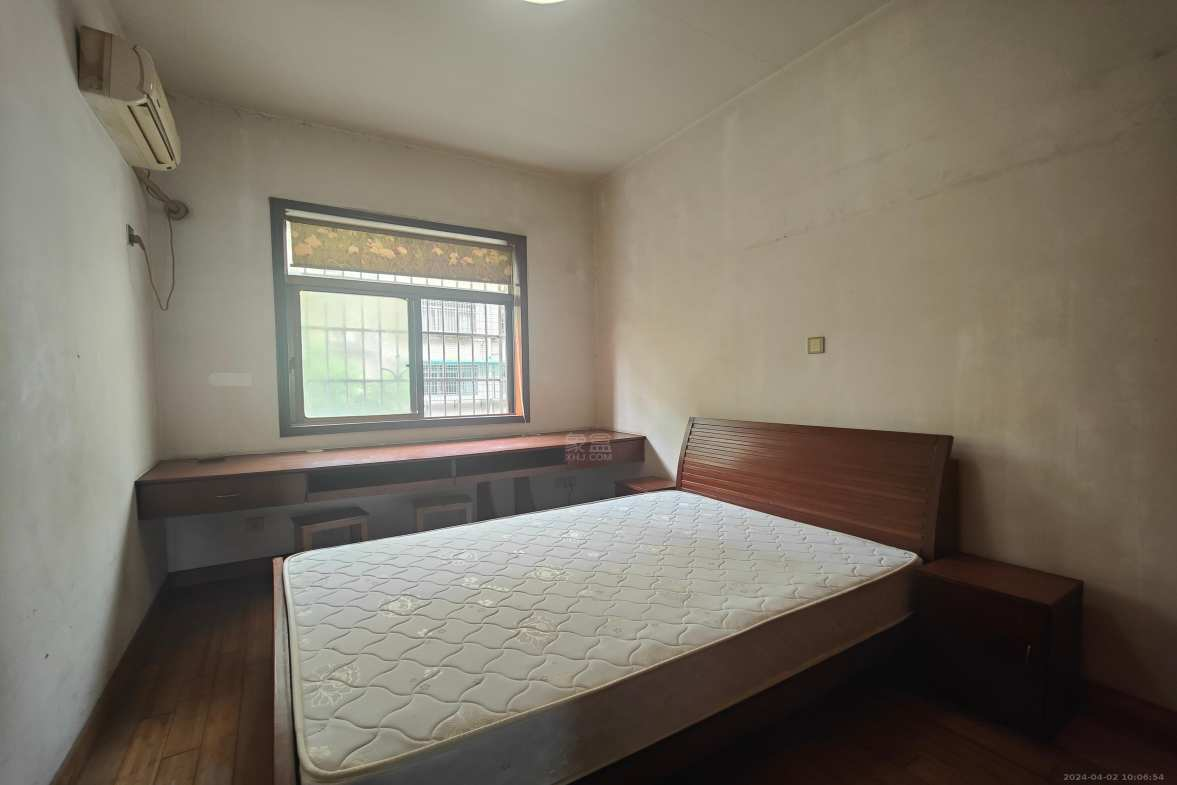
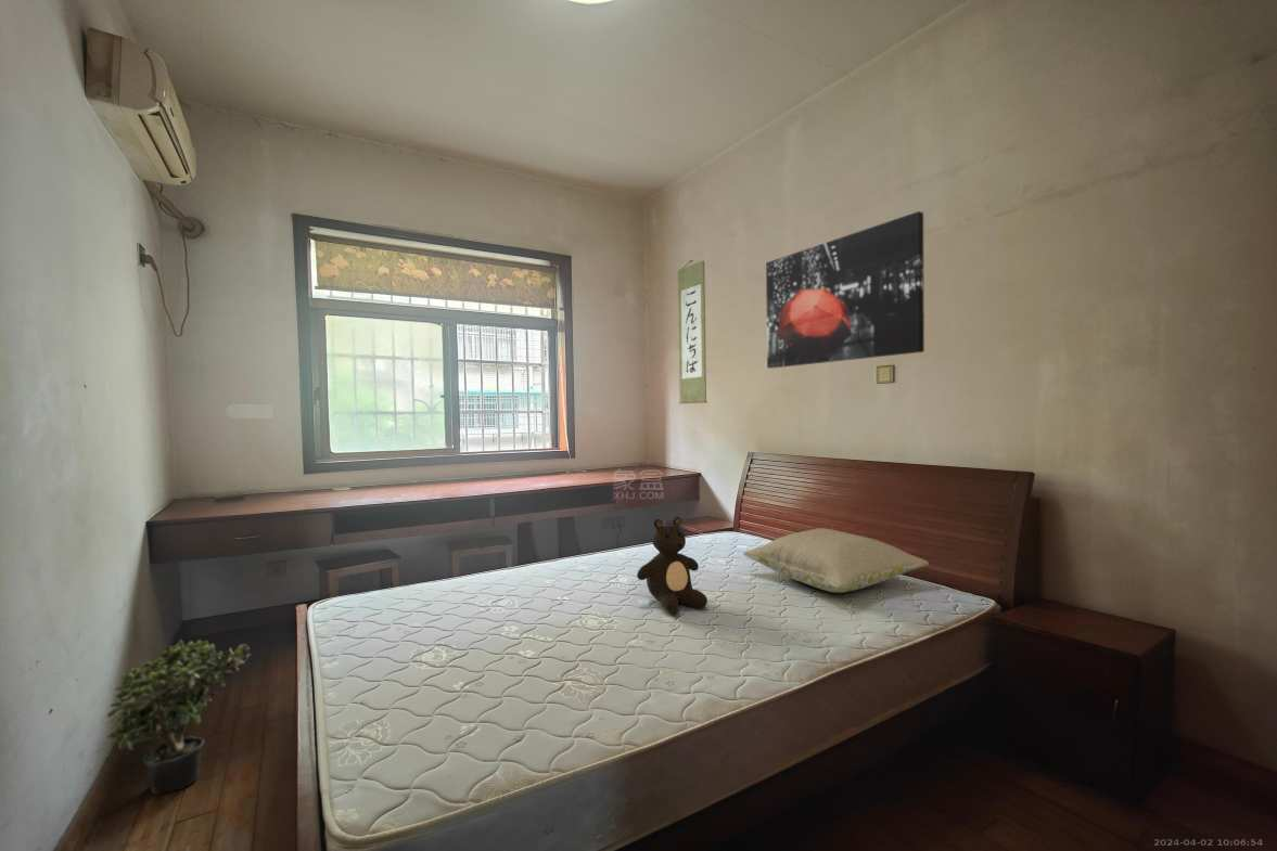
+ teddy bear (674, 562)
+ pillow (831, 557)
+ potted plant (183, 709)
+ wall scroll (691, 332)
+ wall art (834, 300)
